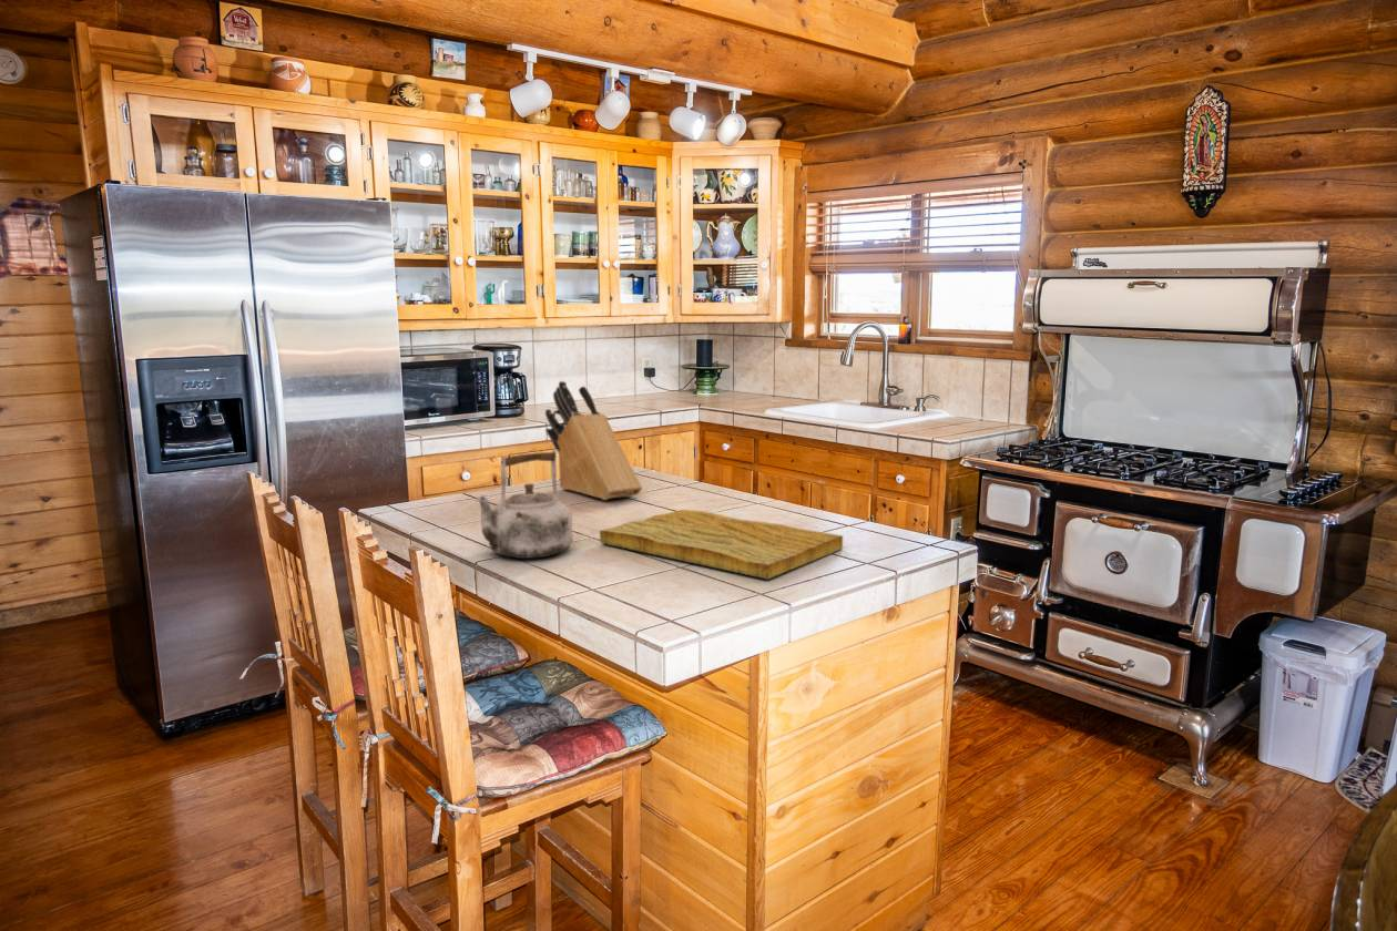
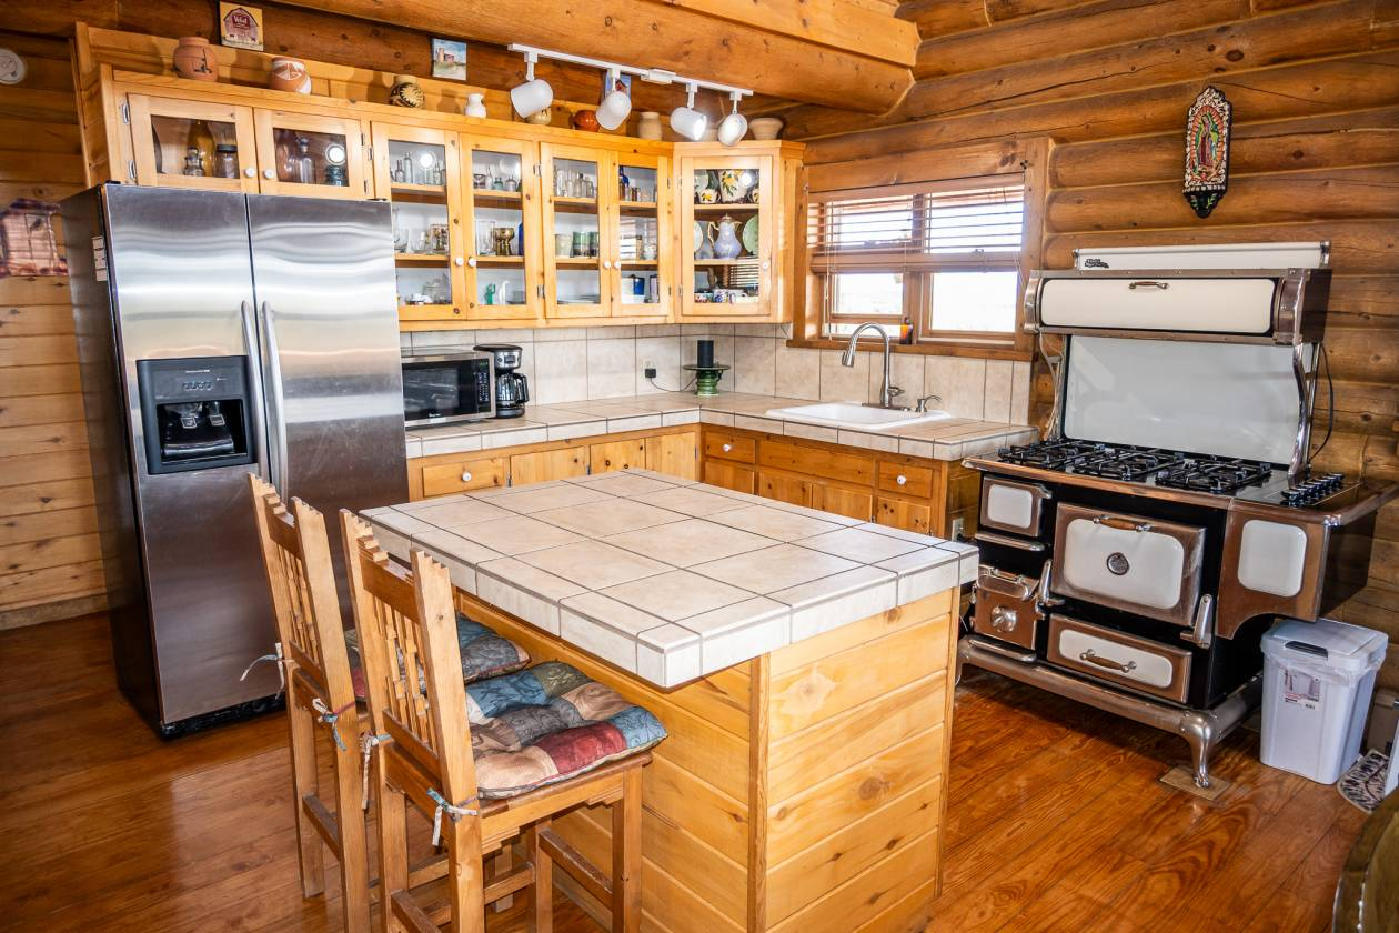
- knife block (590, 437)
- cutting board (720, 536)
- kettle (520, 503)
